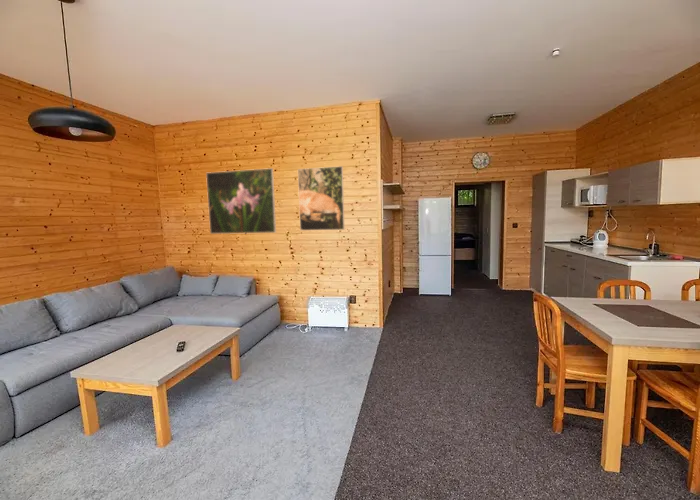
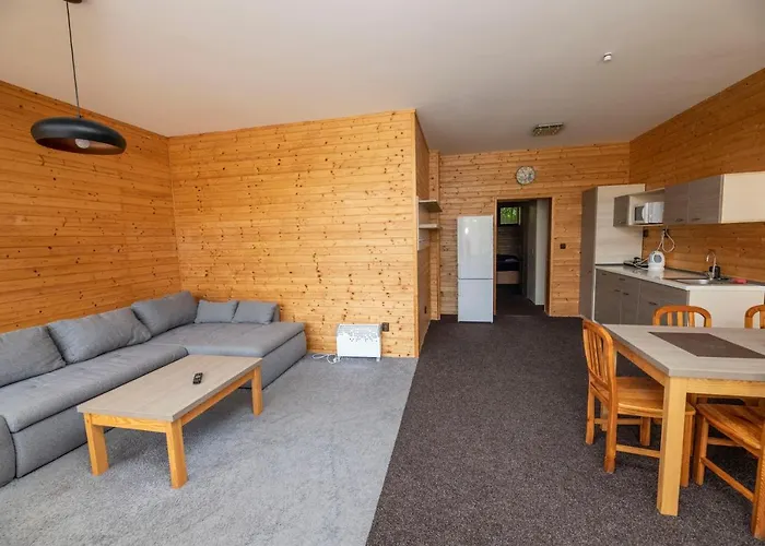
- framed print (321, 199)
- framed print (240, 202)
